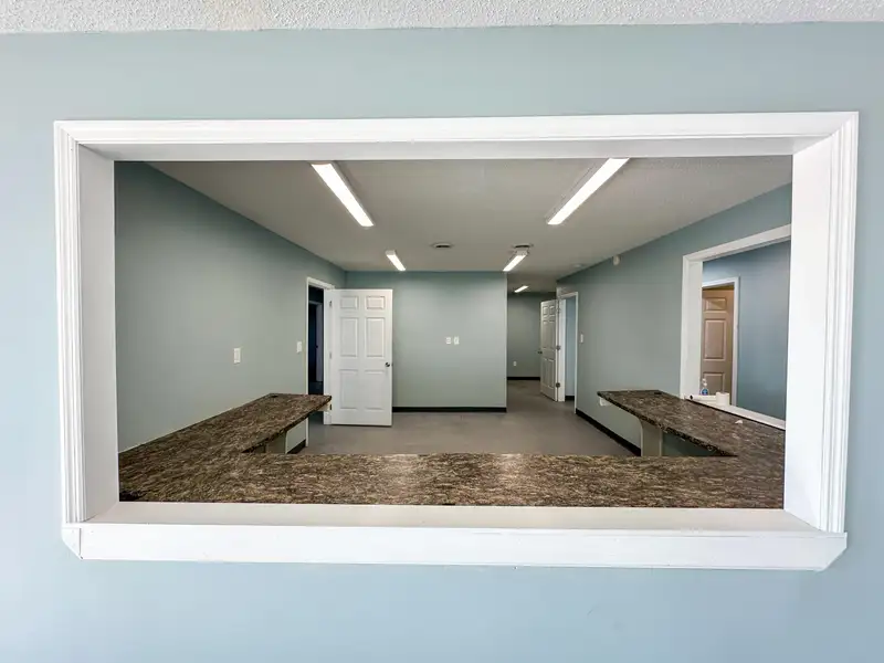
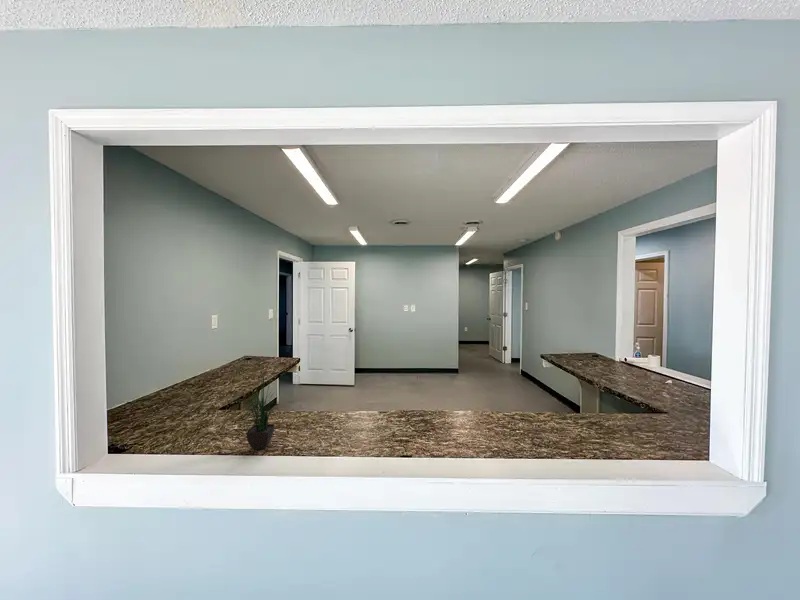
+ potted plant (260, 402)
